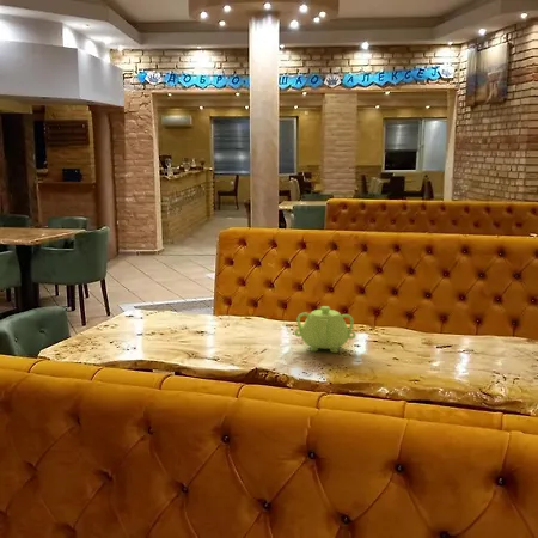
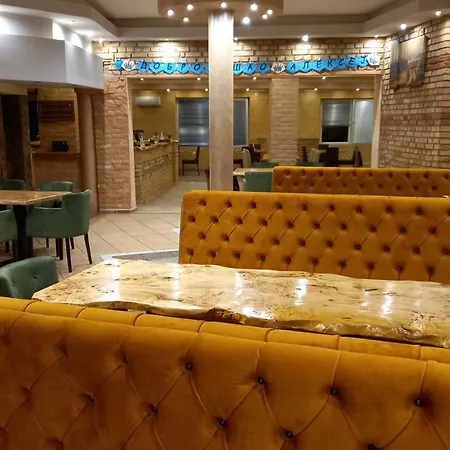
- teapot (324, 326)
